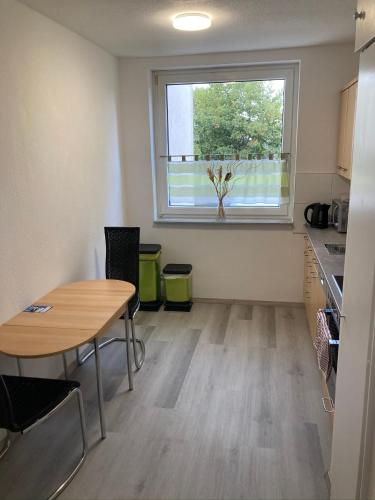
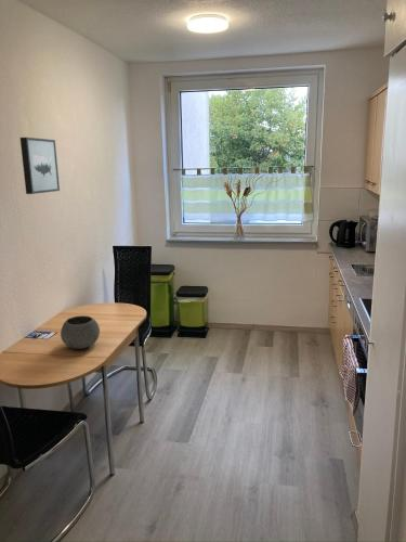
+ wall art (41, 166)
+ bowl (80, 333)
